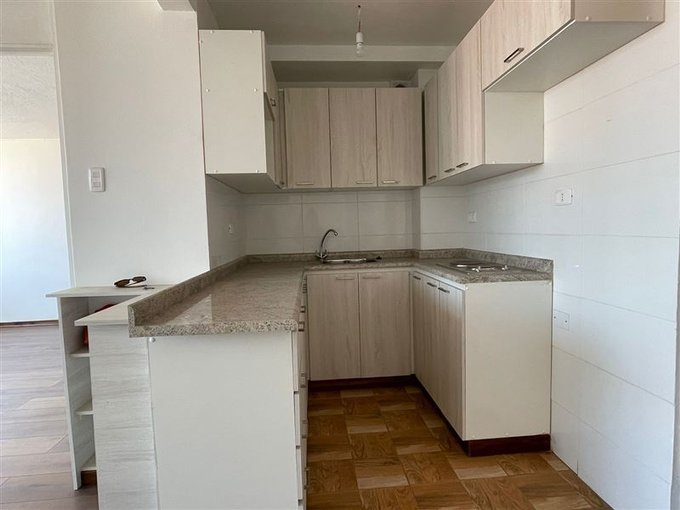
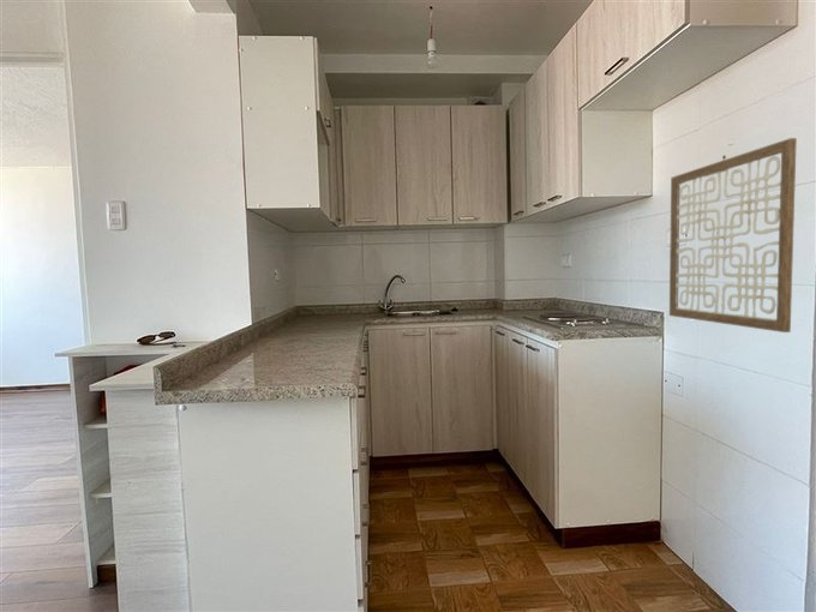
+ wall art (721, 238)
